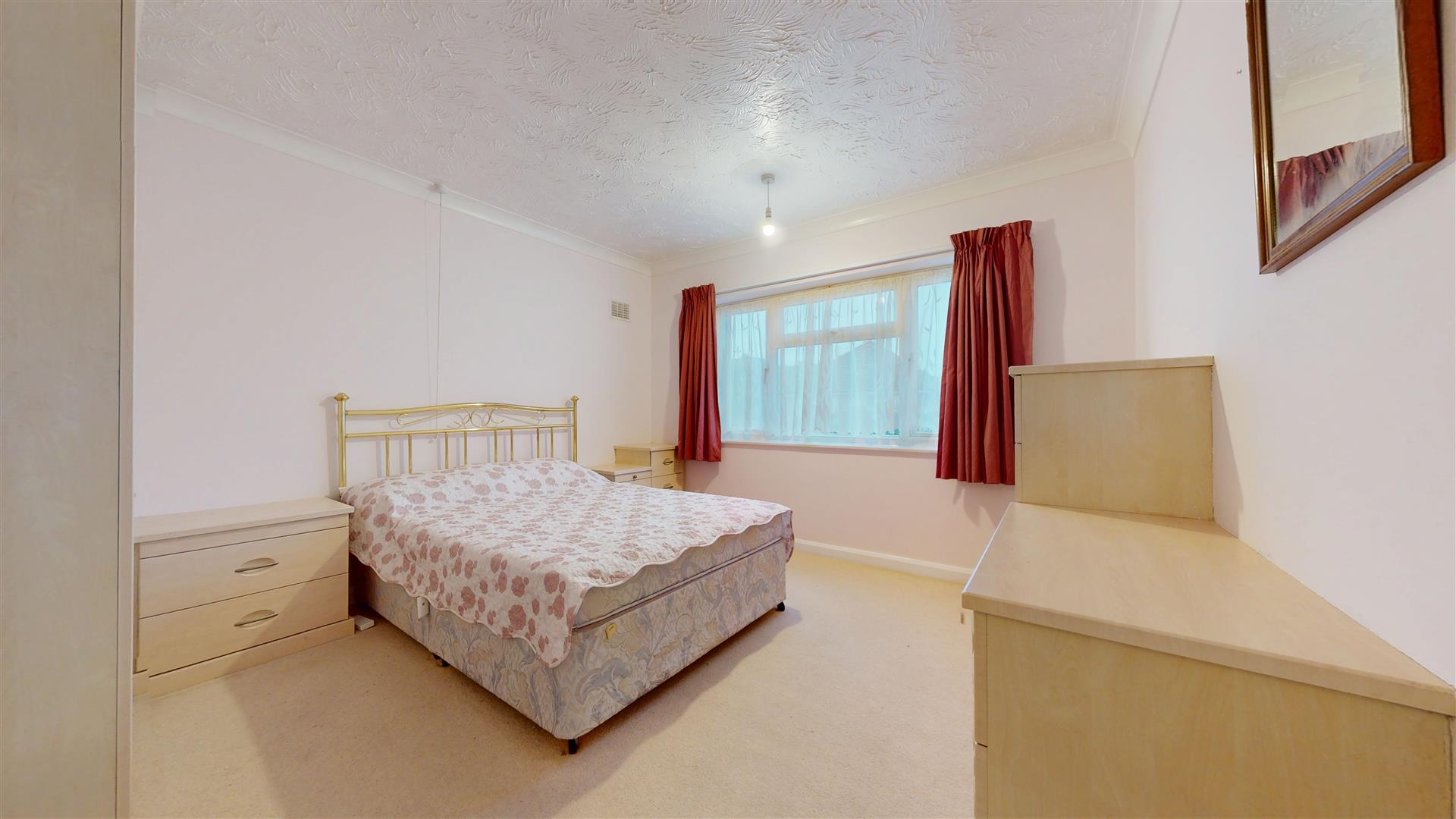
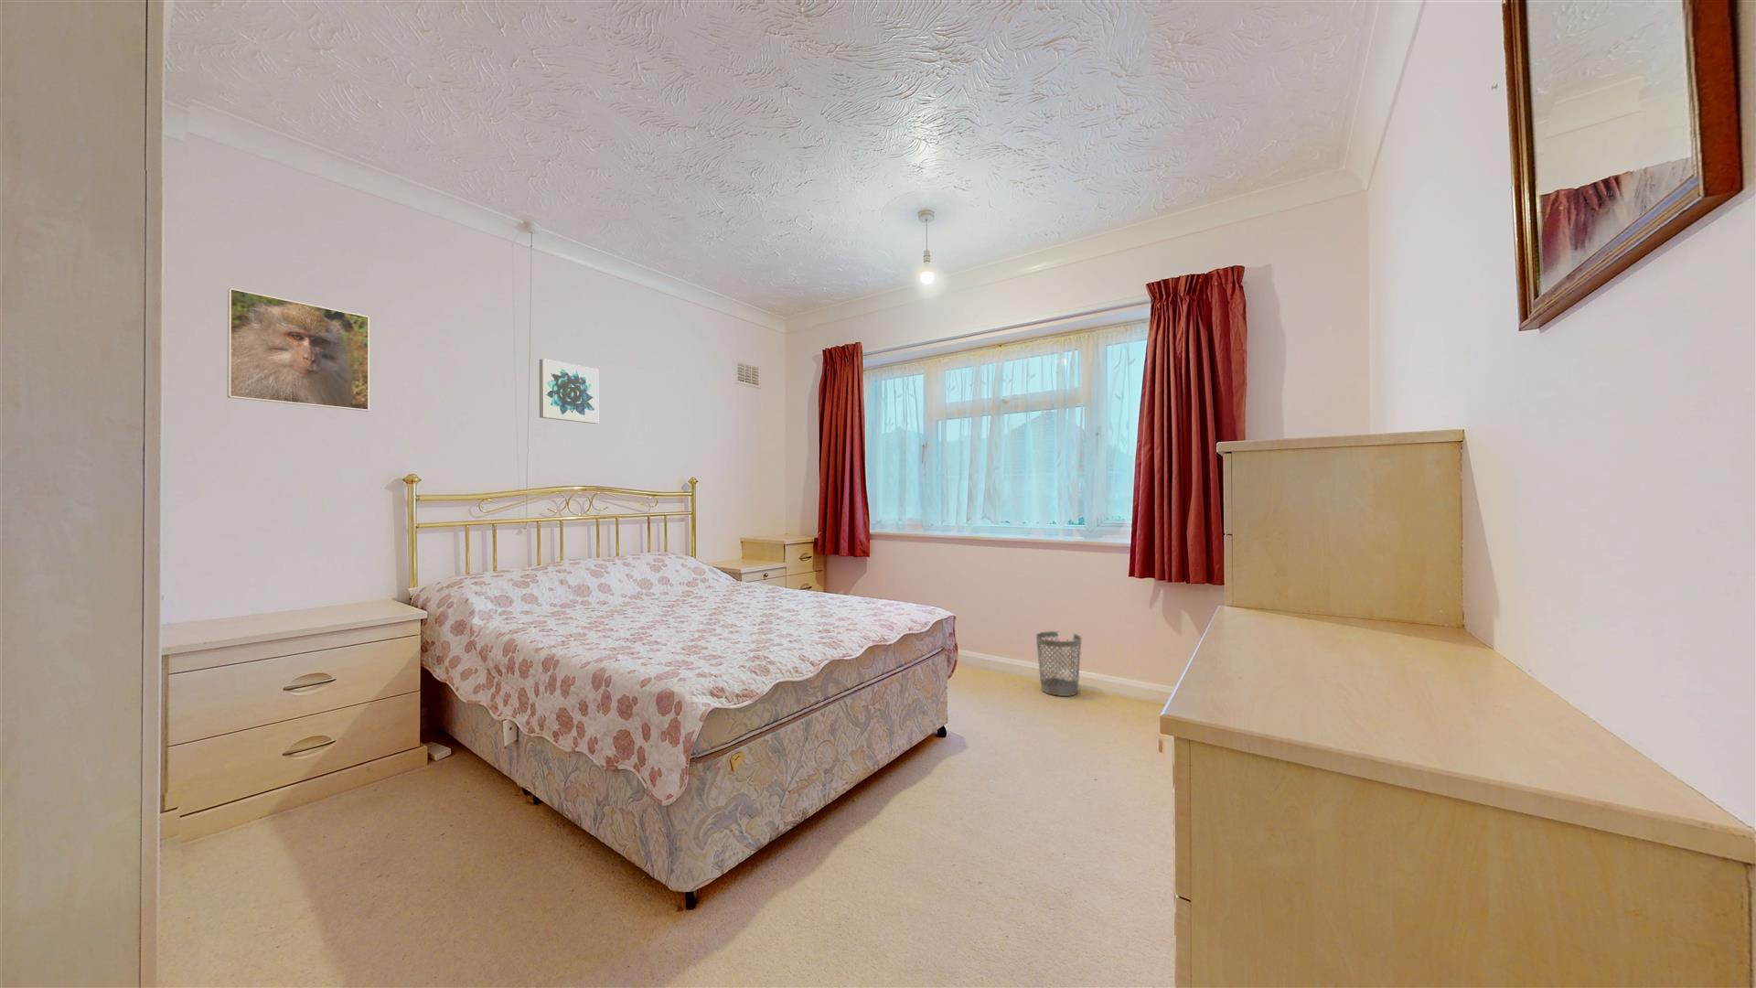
+ wall art (569, 392)
+ wastebasket (1058, 663)
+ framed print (303, 353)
